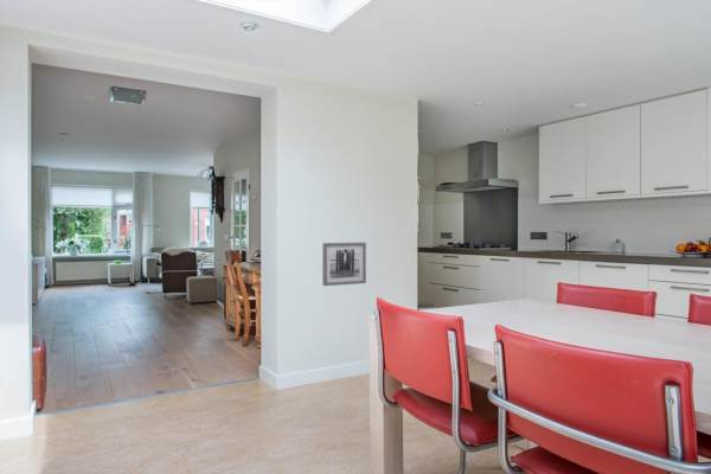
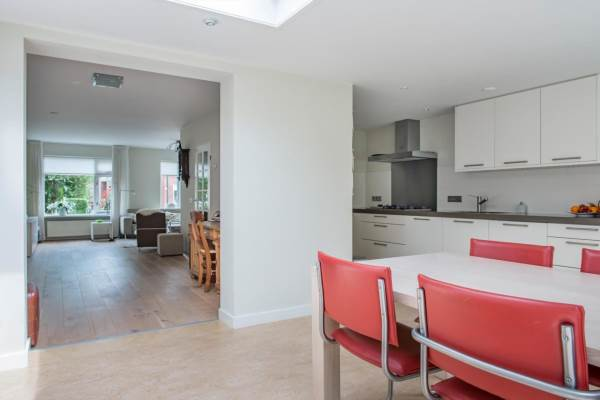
- wall art (345, 263)
